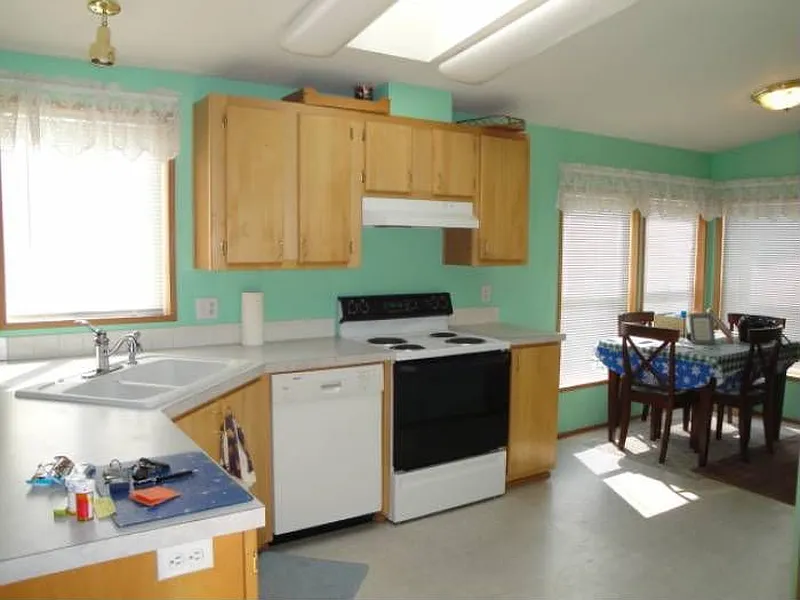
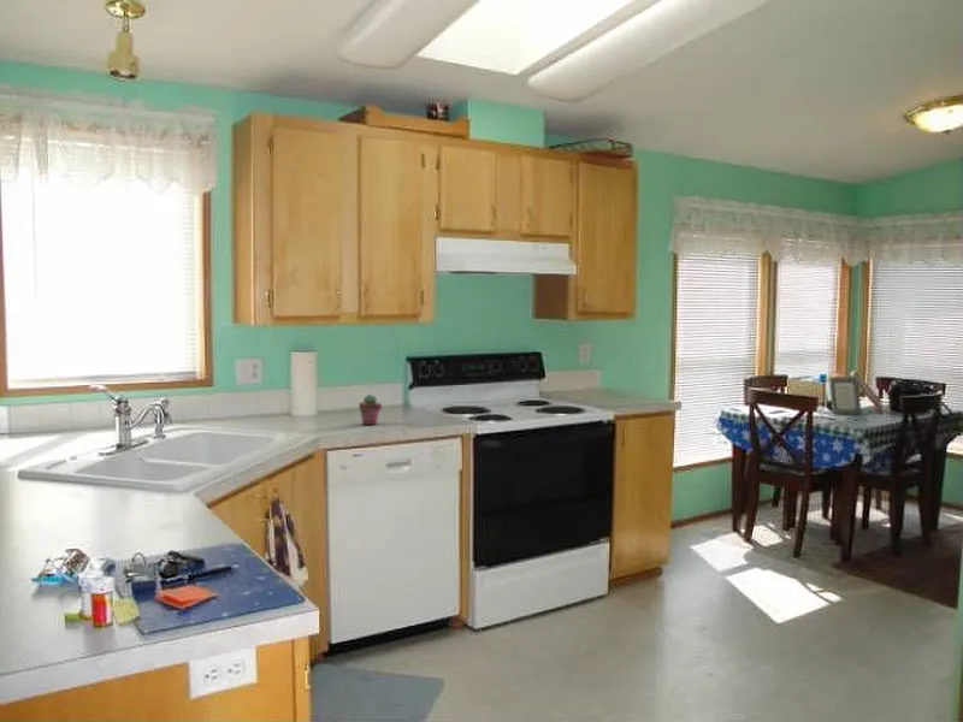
+ potted succulent (370, 409)
